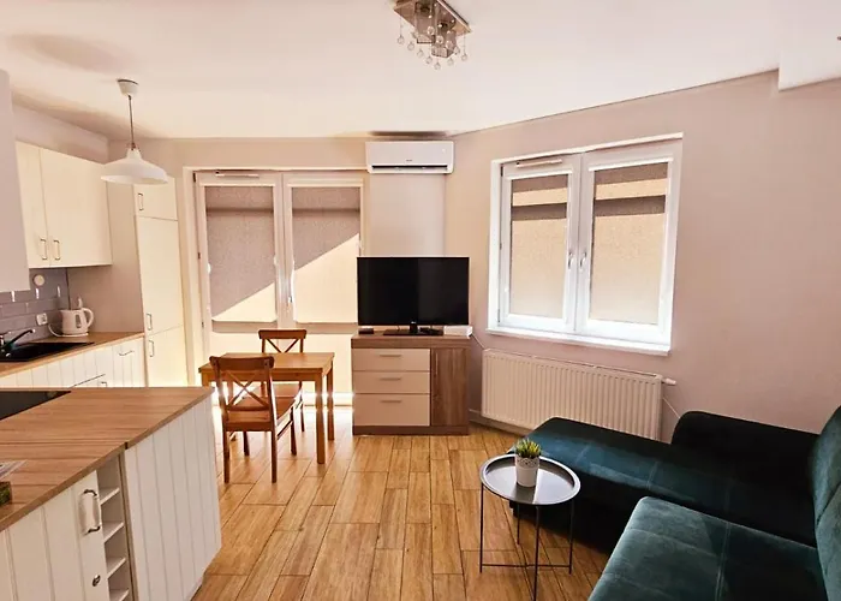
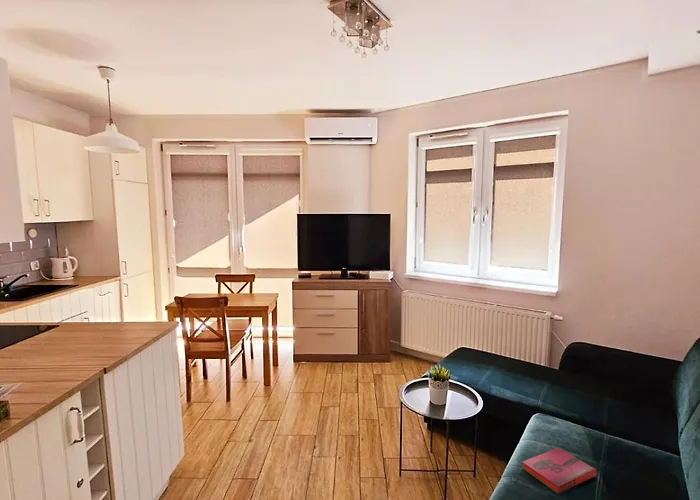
+ hardback book (558, 468)
